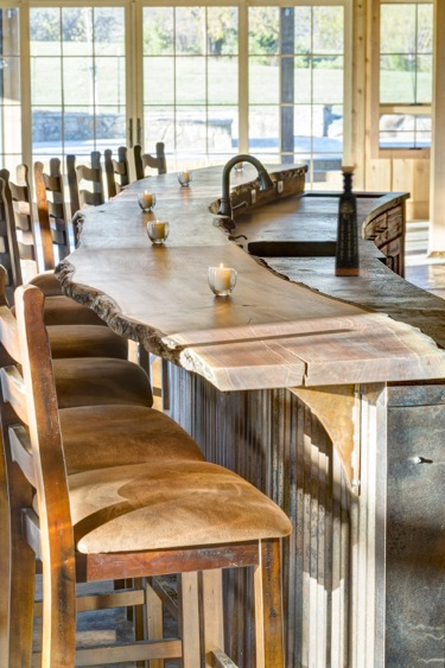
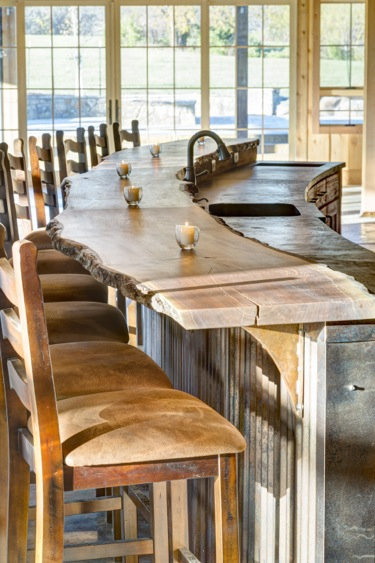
- bottle (347, 221)
